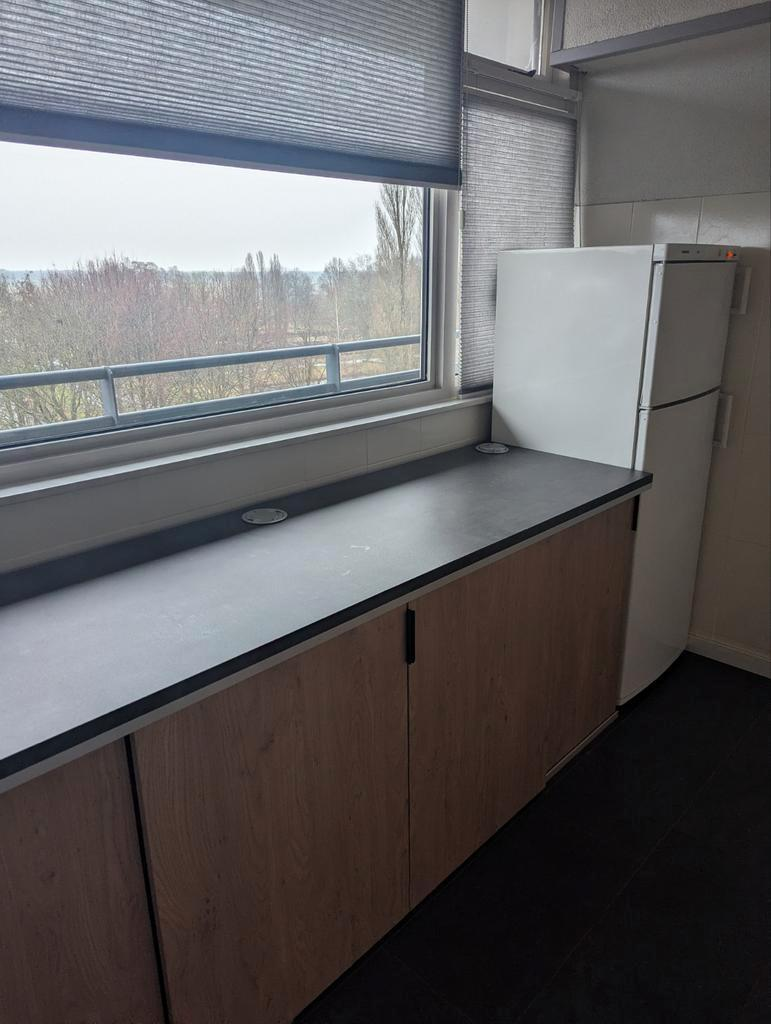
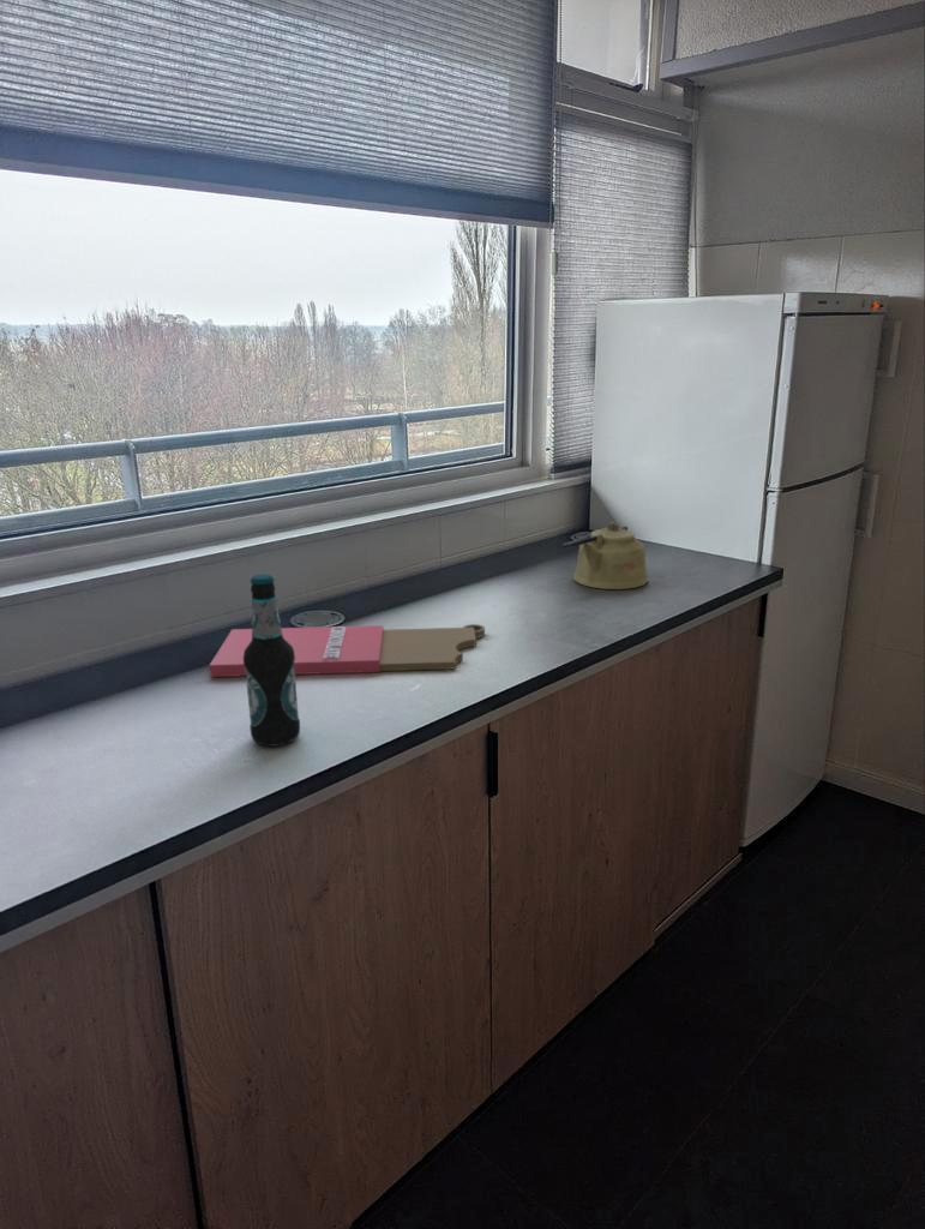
+ kettle (606, 552)
+ bottle (269, 659)
+ cutting board (356, 645)
